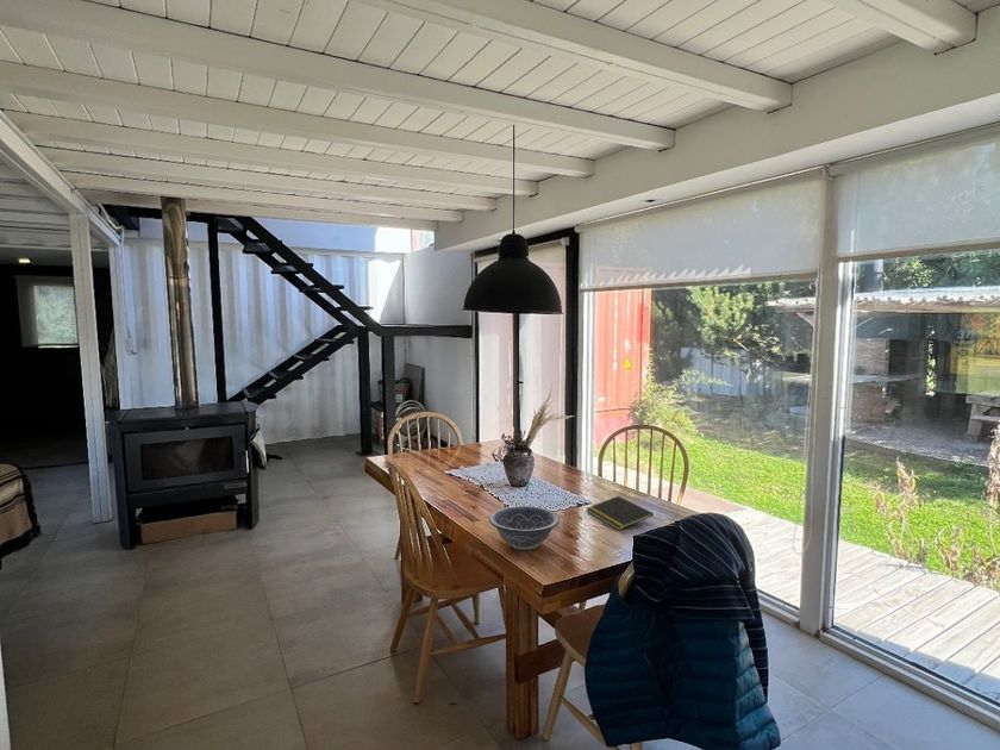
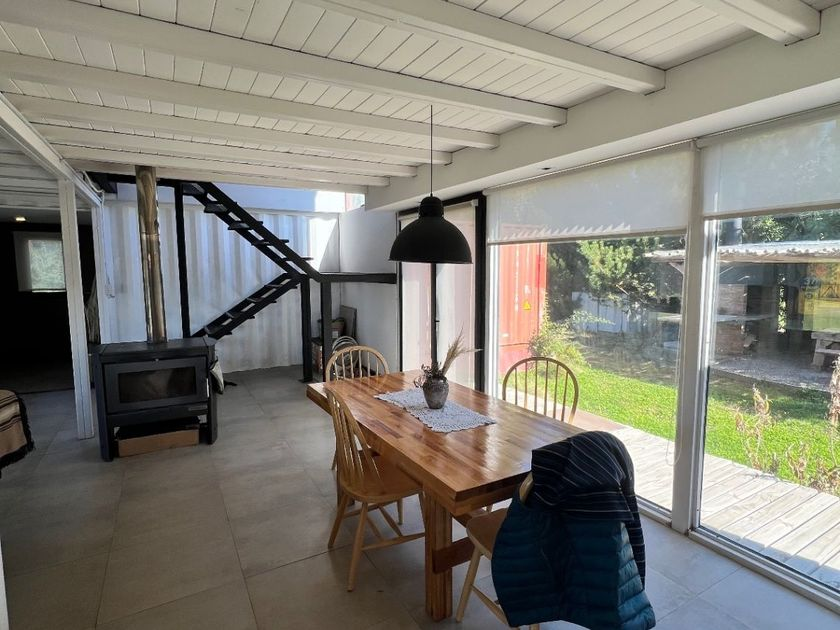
- decorative bowl (524, 530)
- notepad (618, 512)
